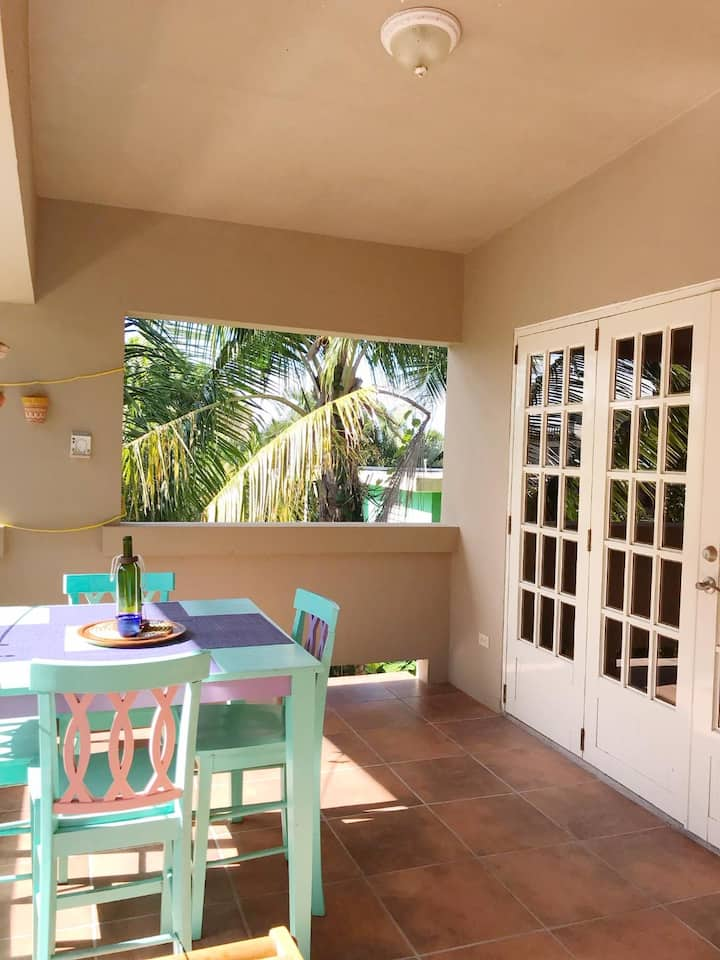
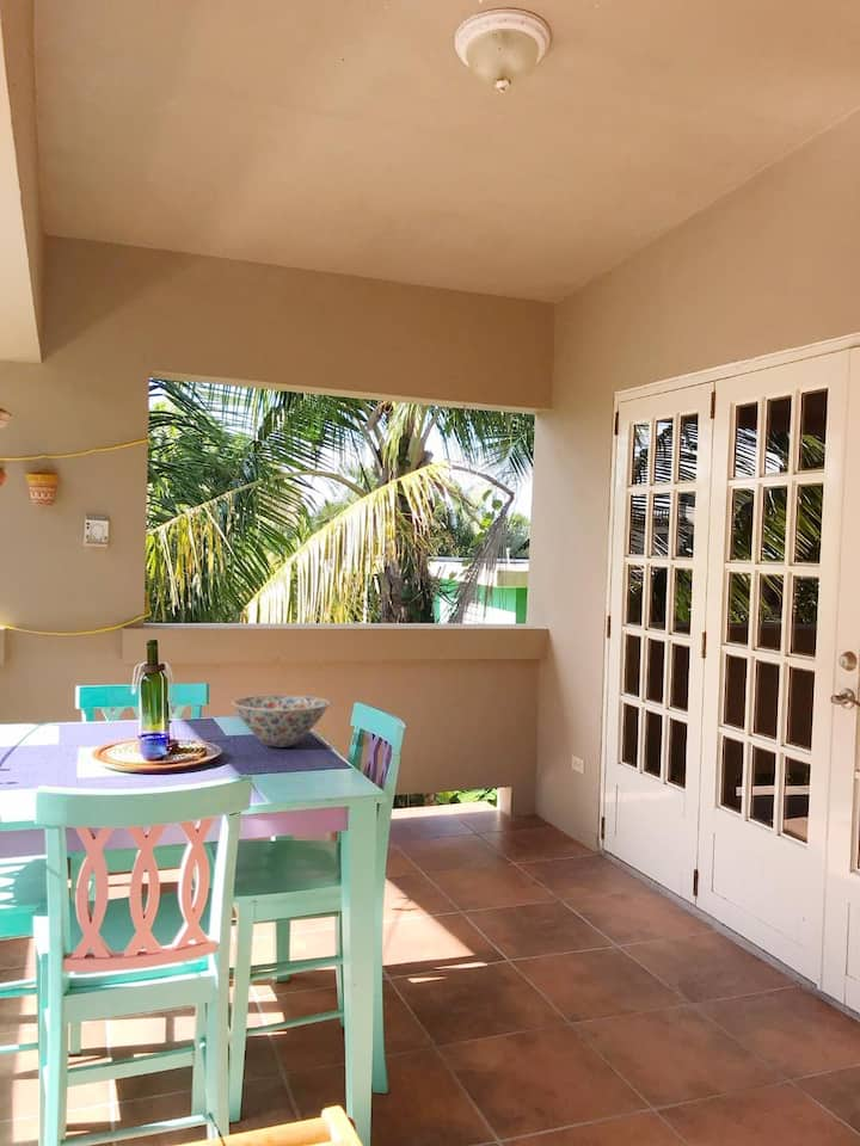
+ bowl (280, 723)
